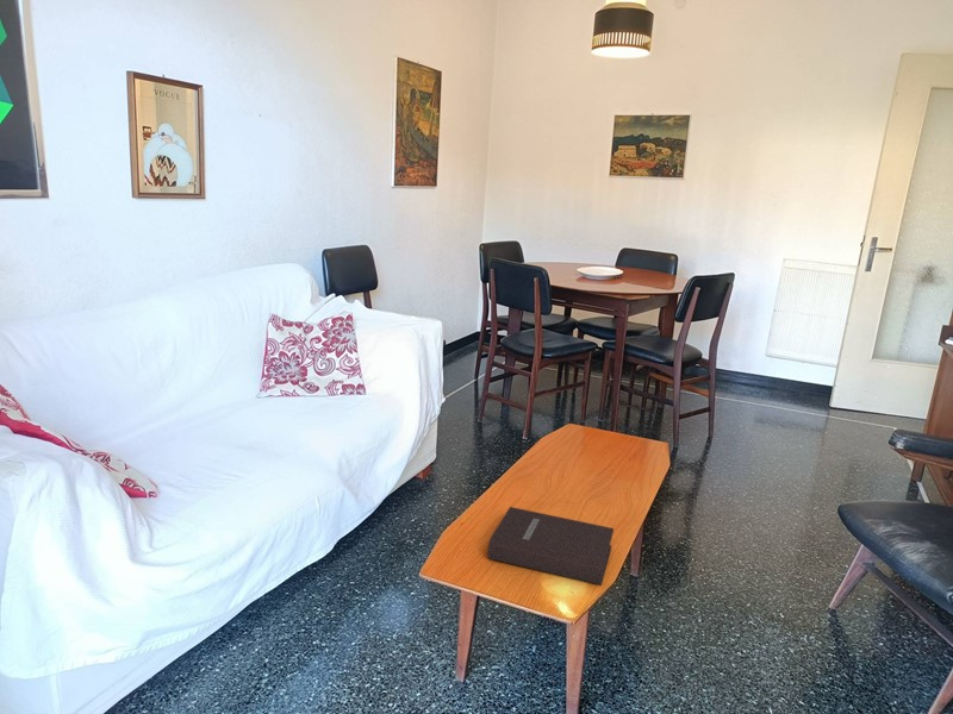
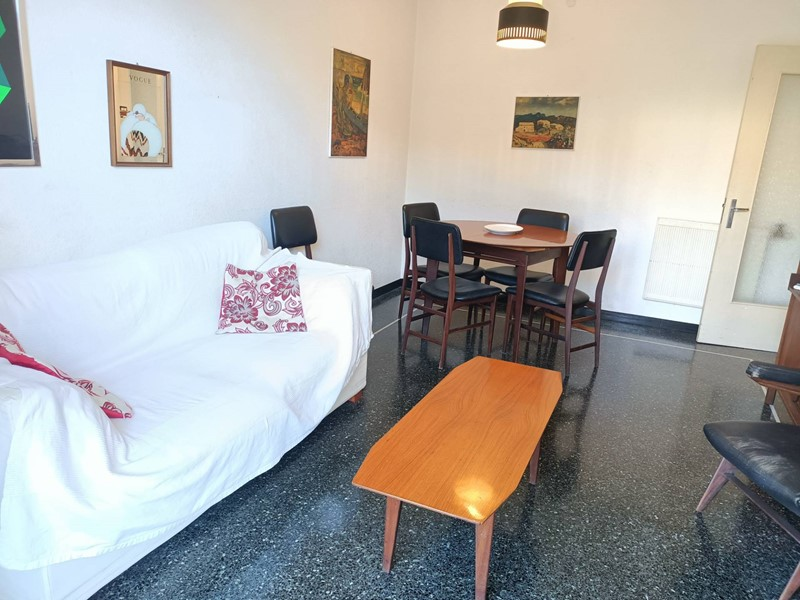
- book (552, 544)
